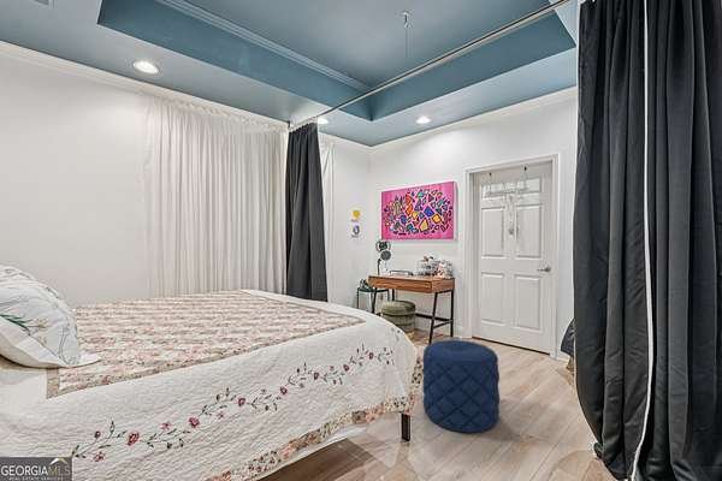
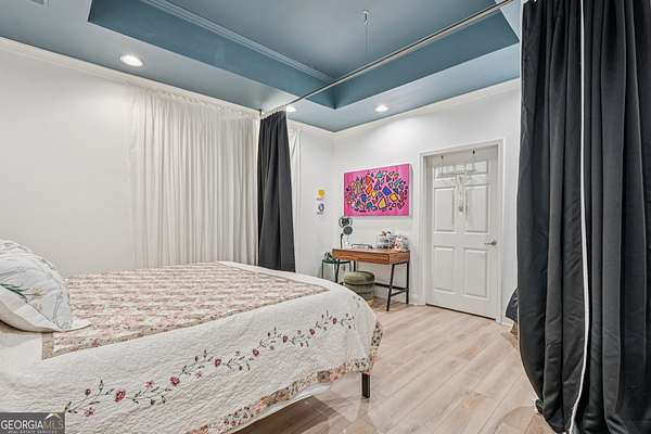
- pouf (460, 380)
